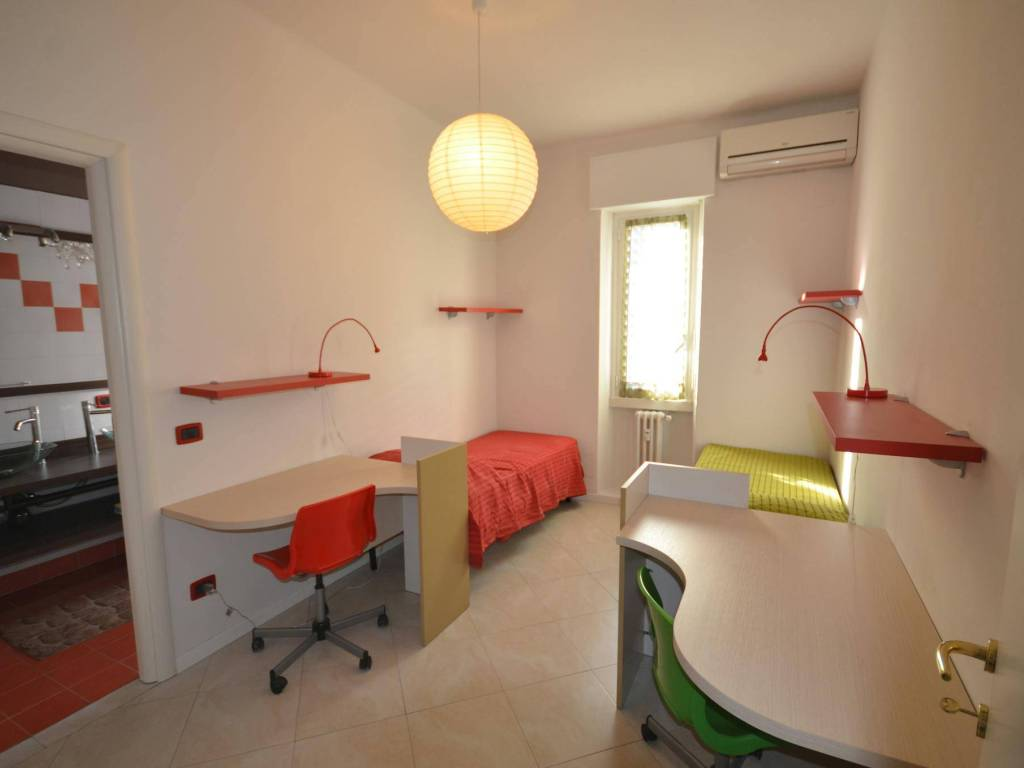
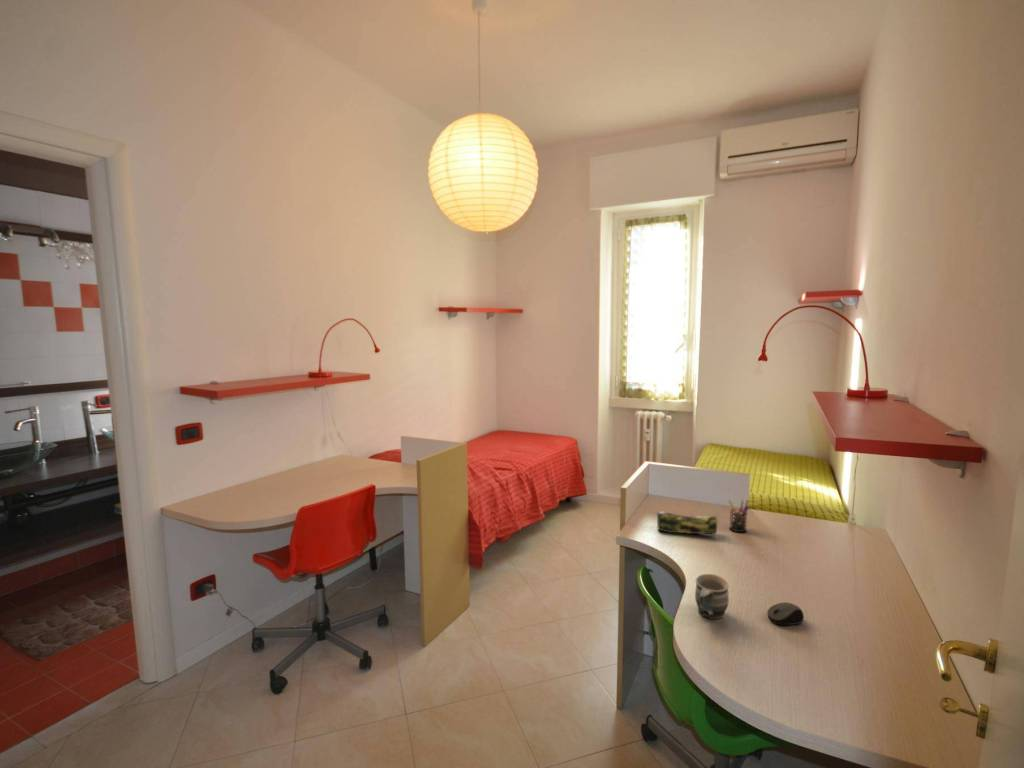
+ computer mouse (785, 612)
+ pen holder (739, 513)
+ pencil case (687, 523)
+ mug (711, 599)
